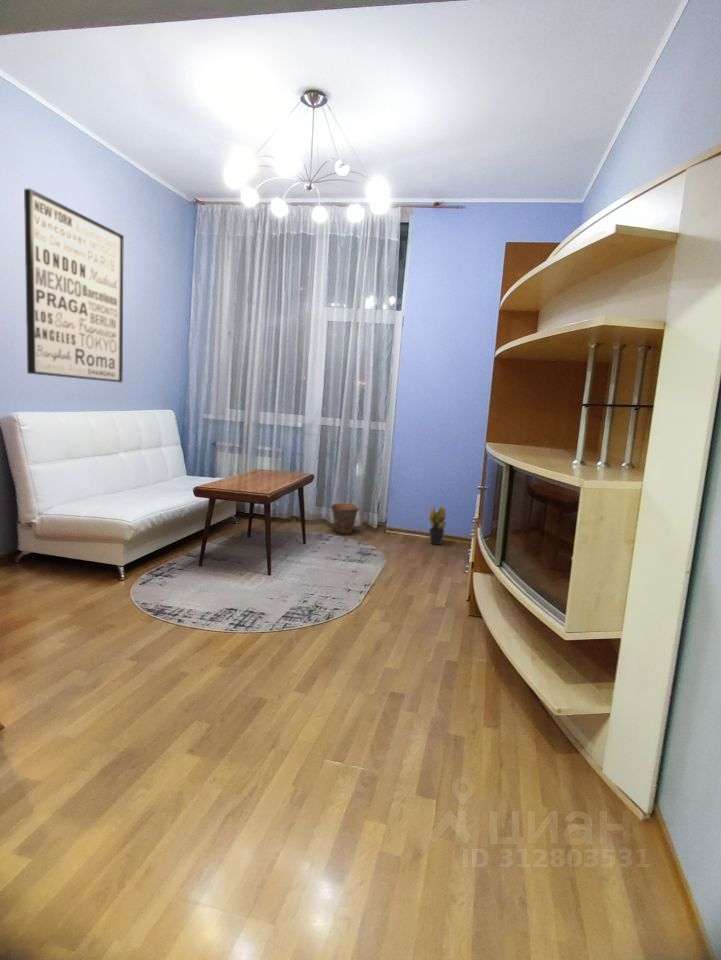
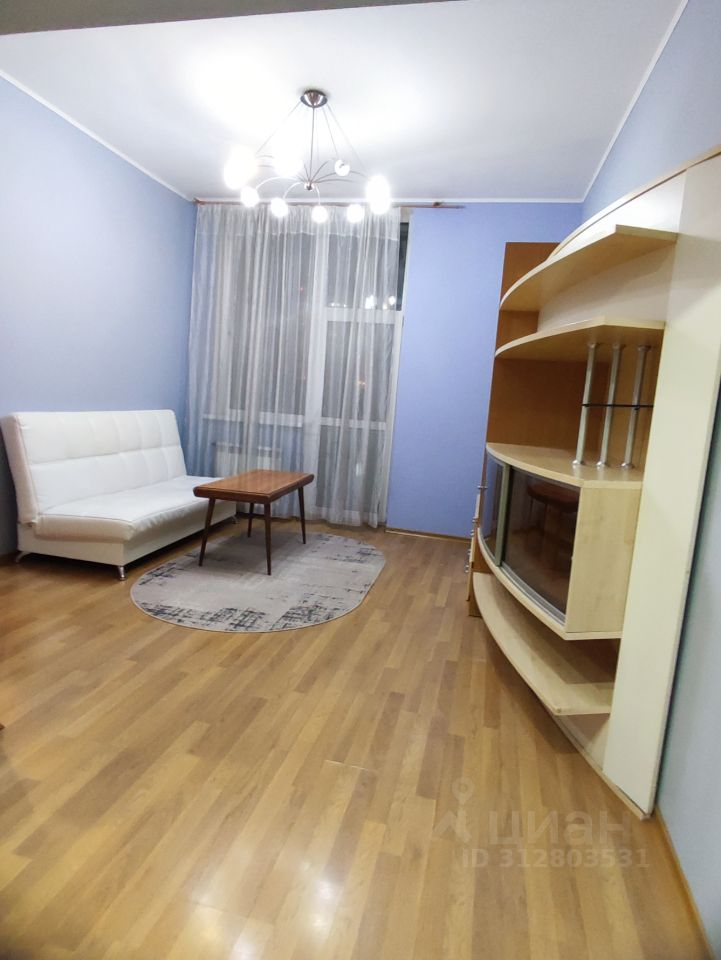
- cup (344, 519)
- potted plant (438, 523)
- wall art (79, 298)
